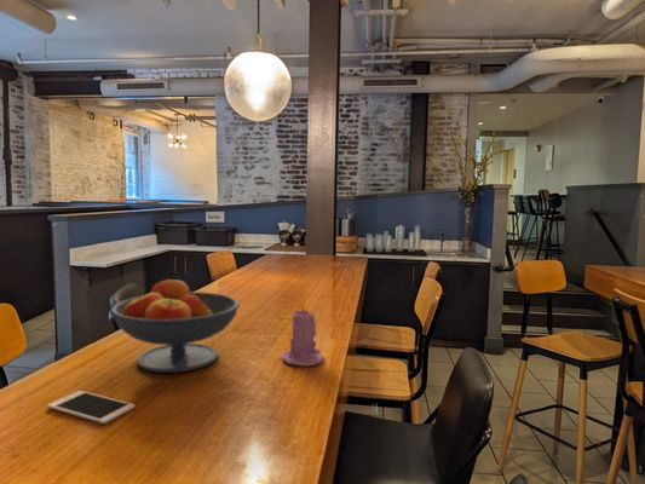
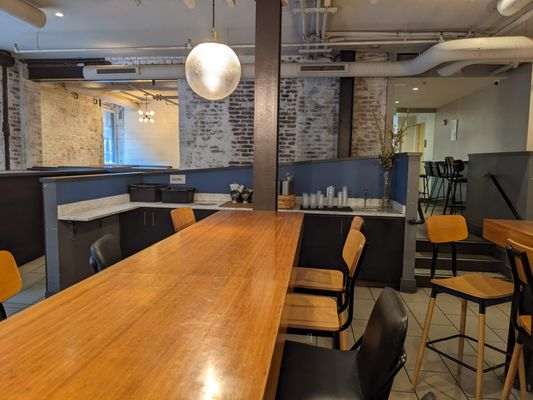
- fruit bowl (178, 322)
- cell phone (91, 405)
- candle (301, 332)
